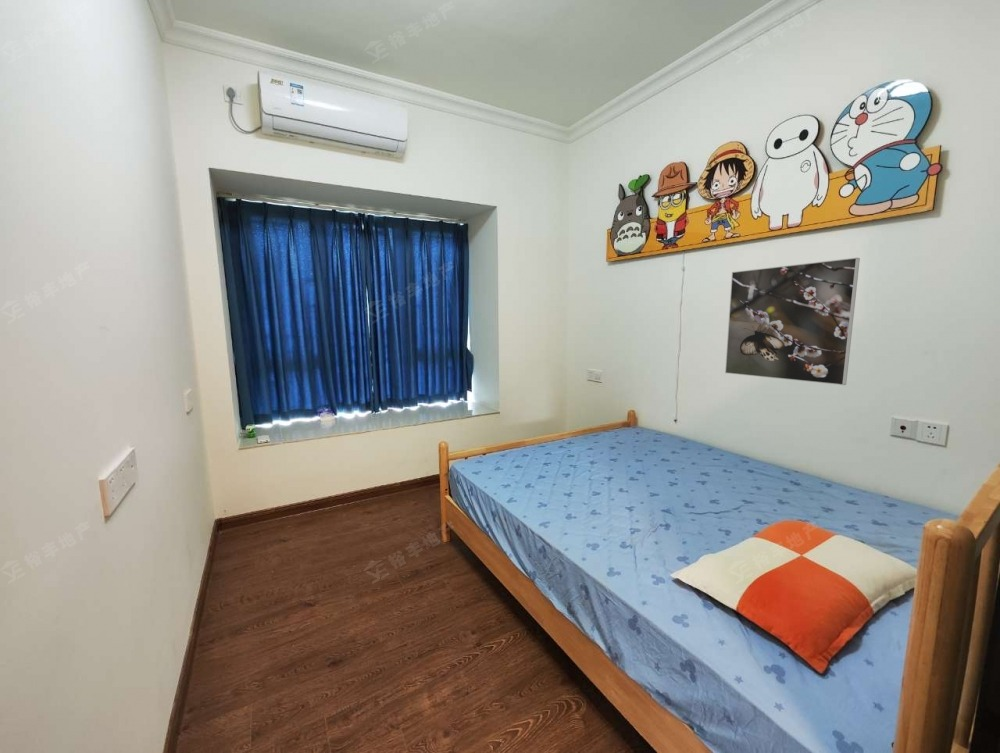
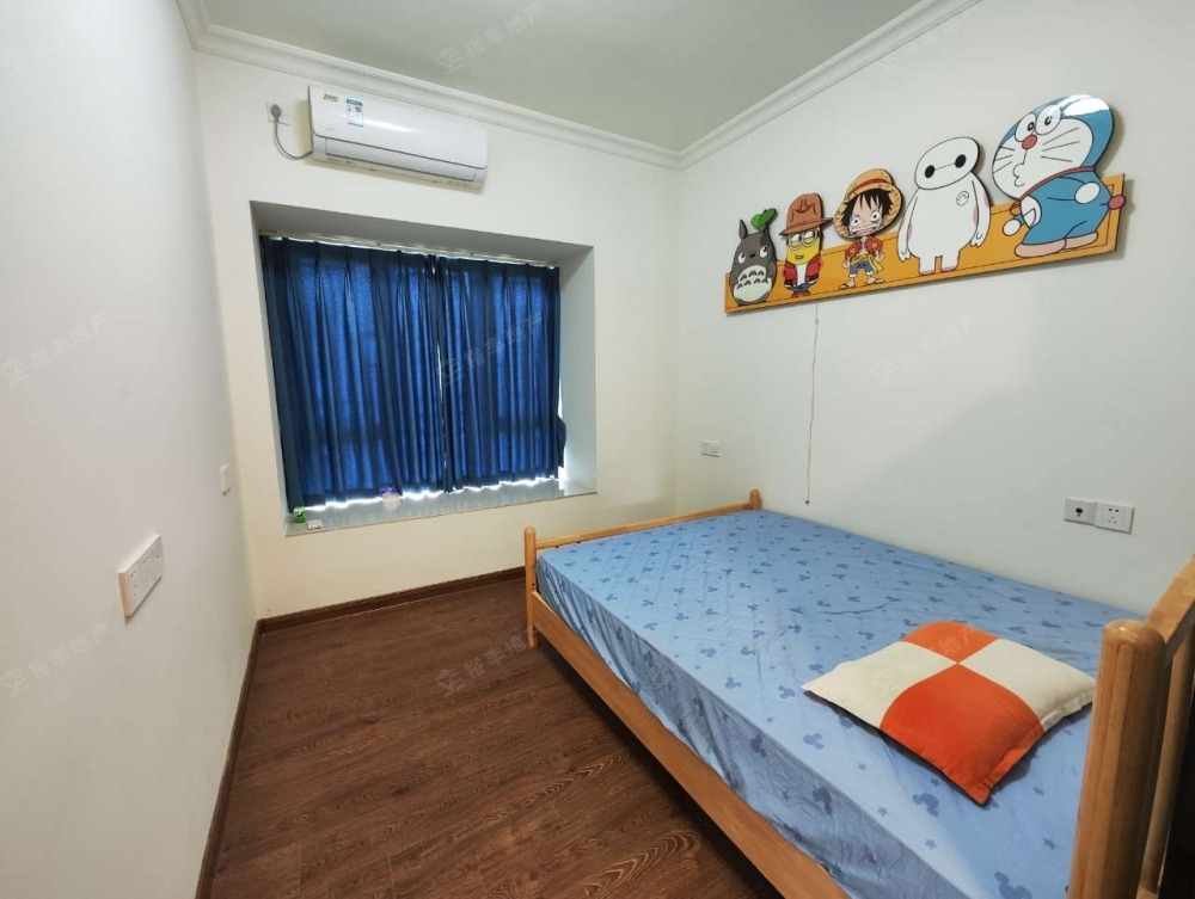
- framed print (783, 323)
